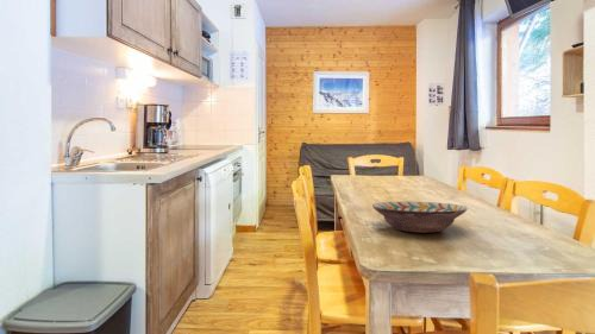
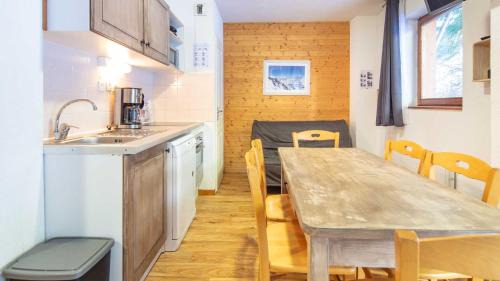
- decorative bowl (418, 216)
